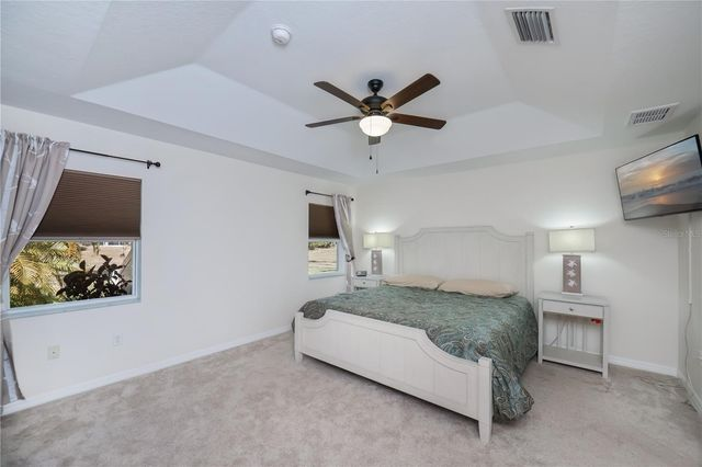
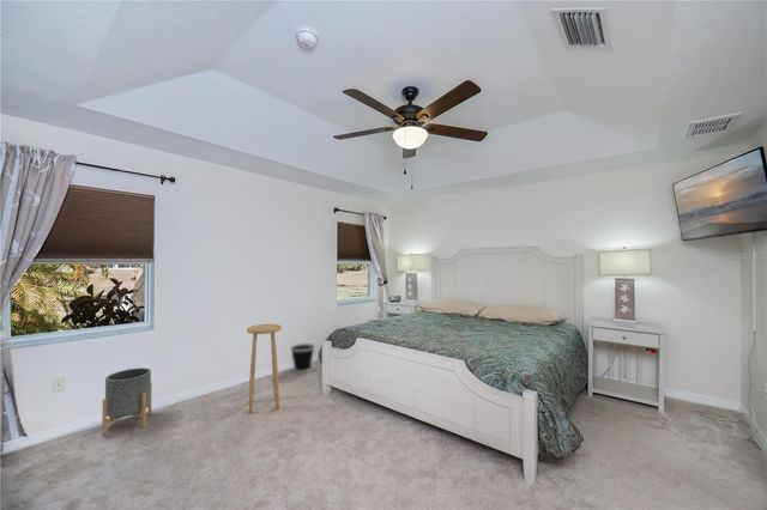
+ wastebasket (302, 358)
+ stool (272, 365)
+ planter (128, 397)
